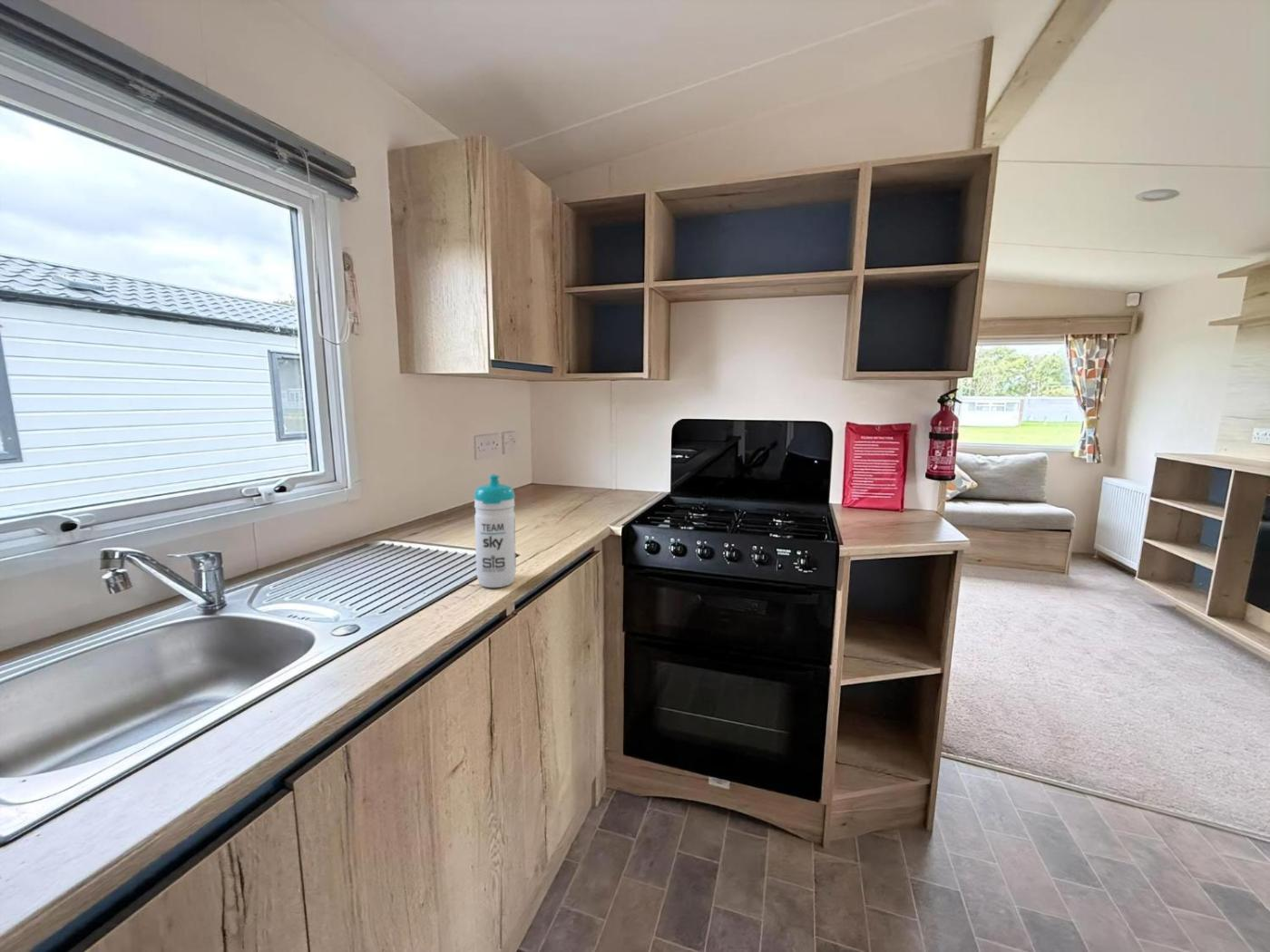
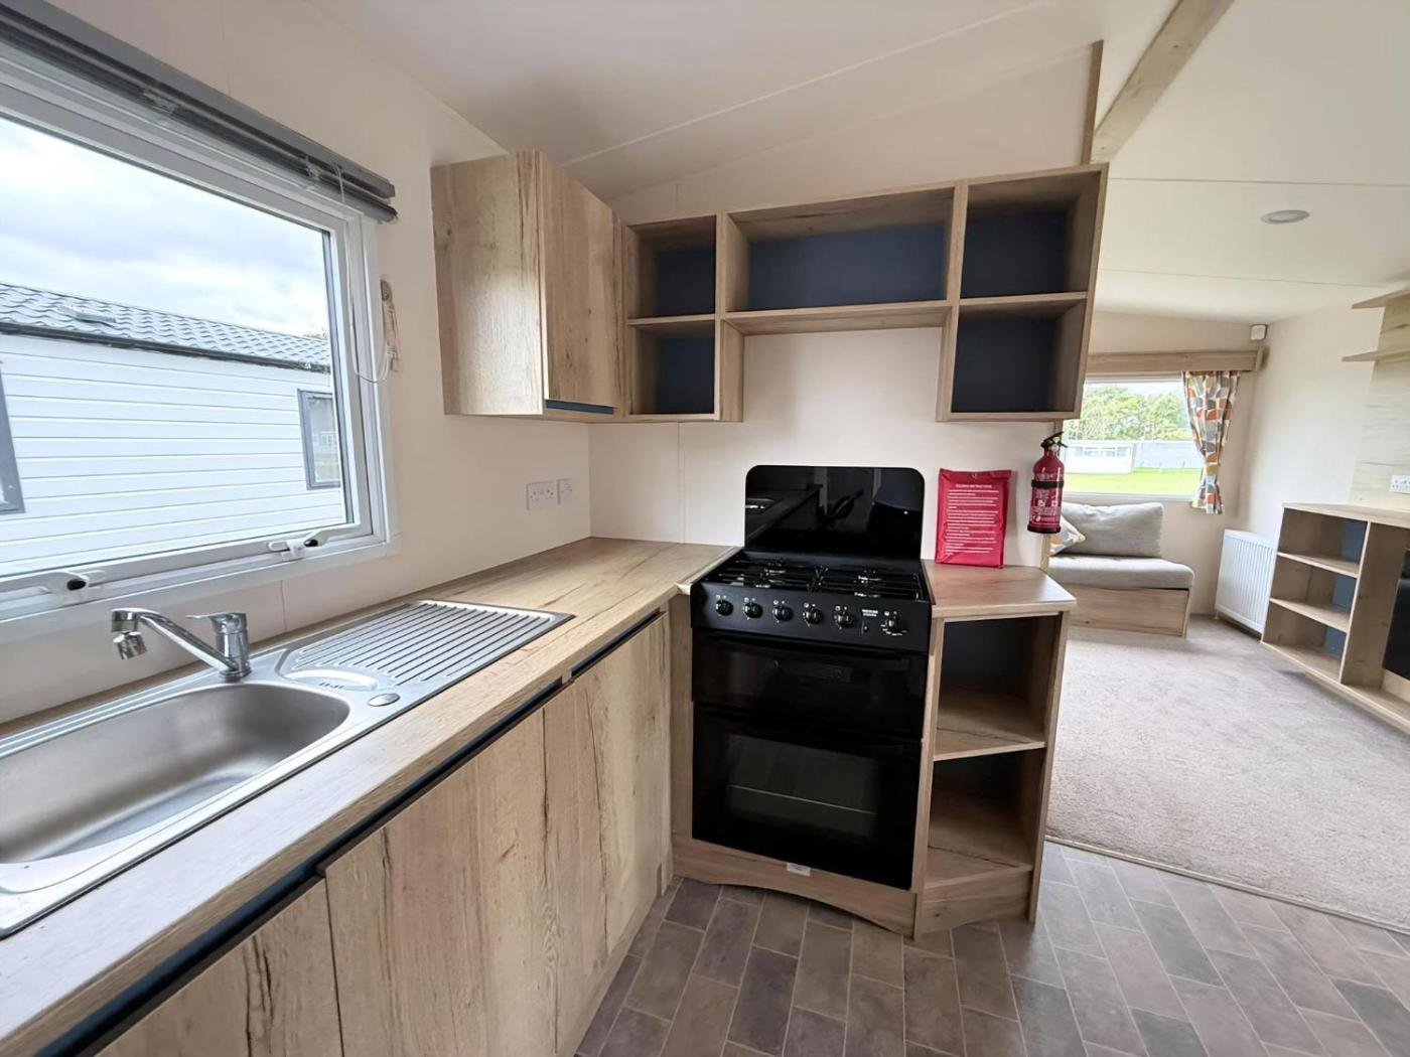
- water bottle (495, 529)
